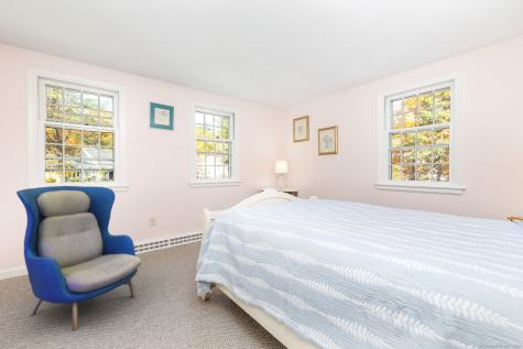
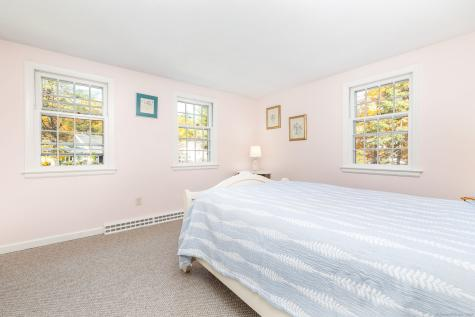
- armchair (84, 246)
